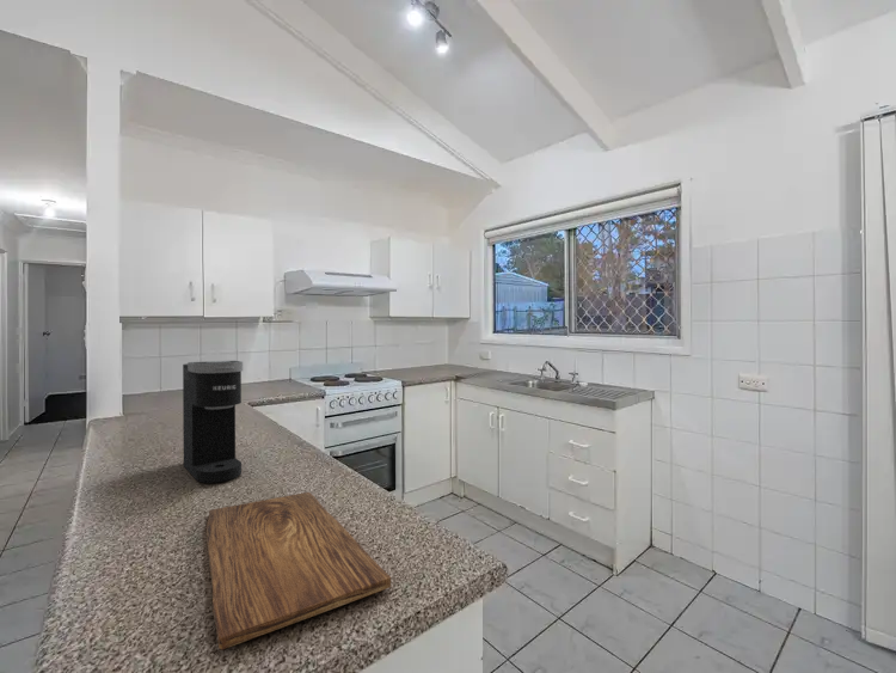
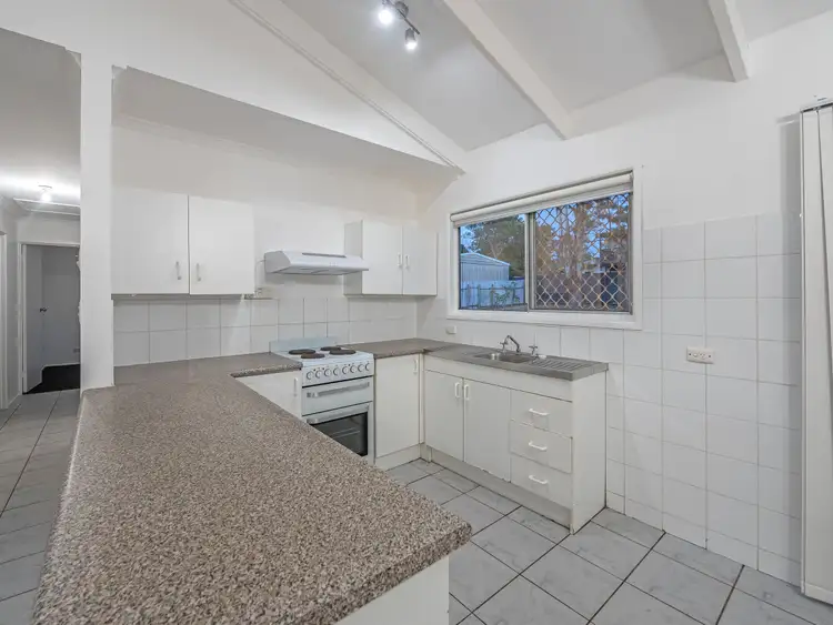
- cutting board (280, 544)
- coffee maker (211, 415)
